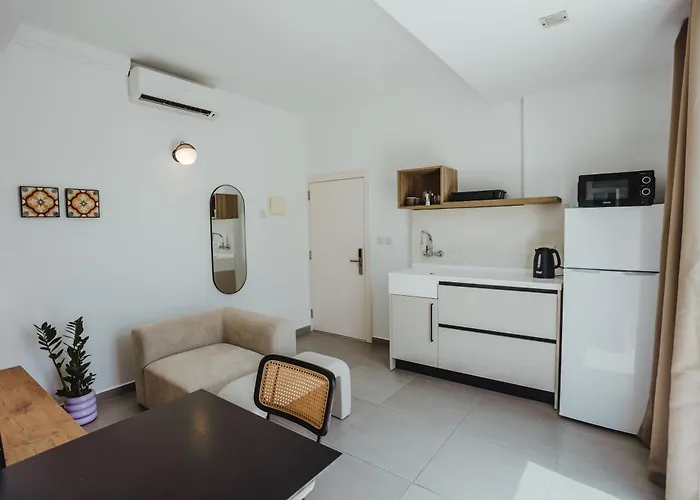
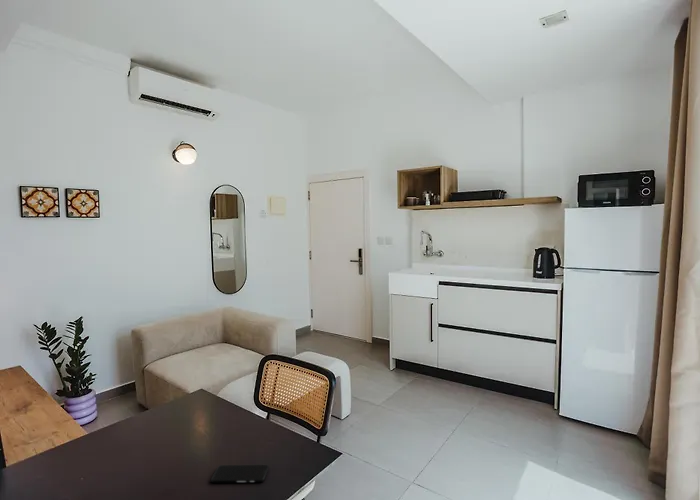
+ smartphone (240, 473)
